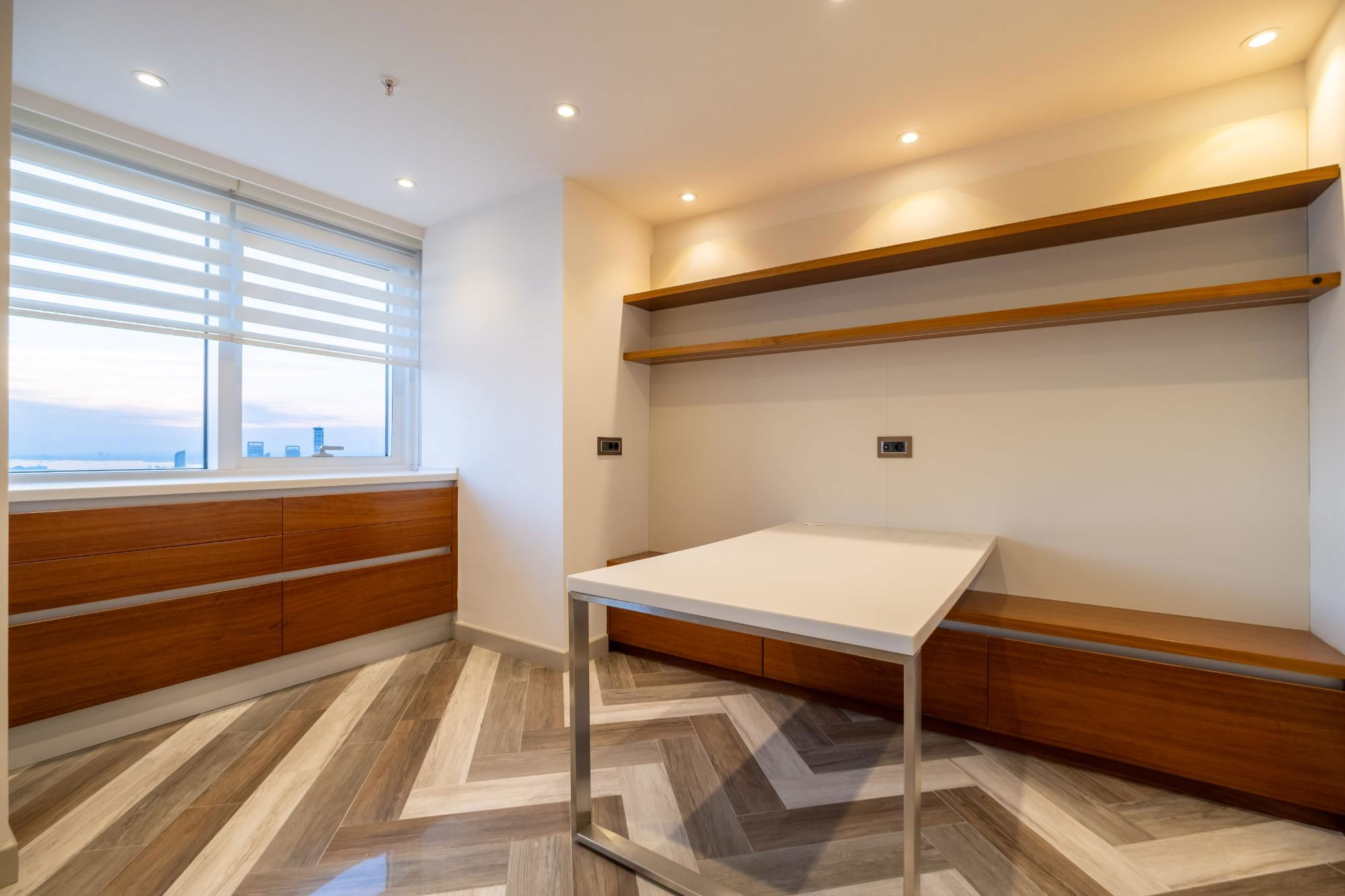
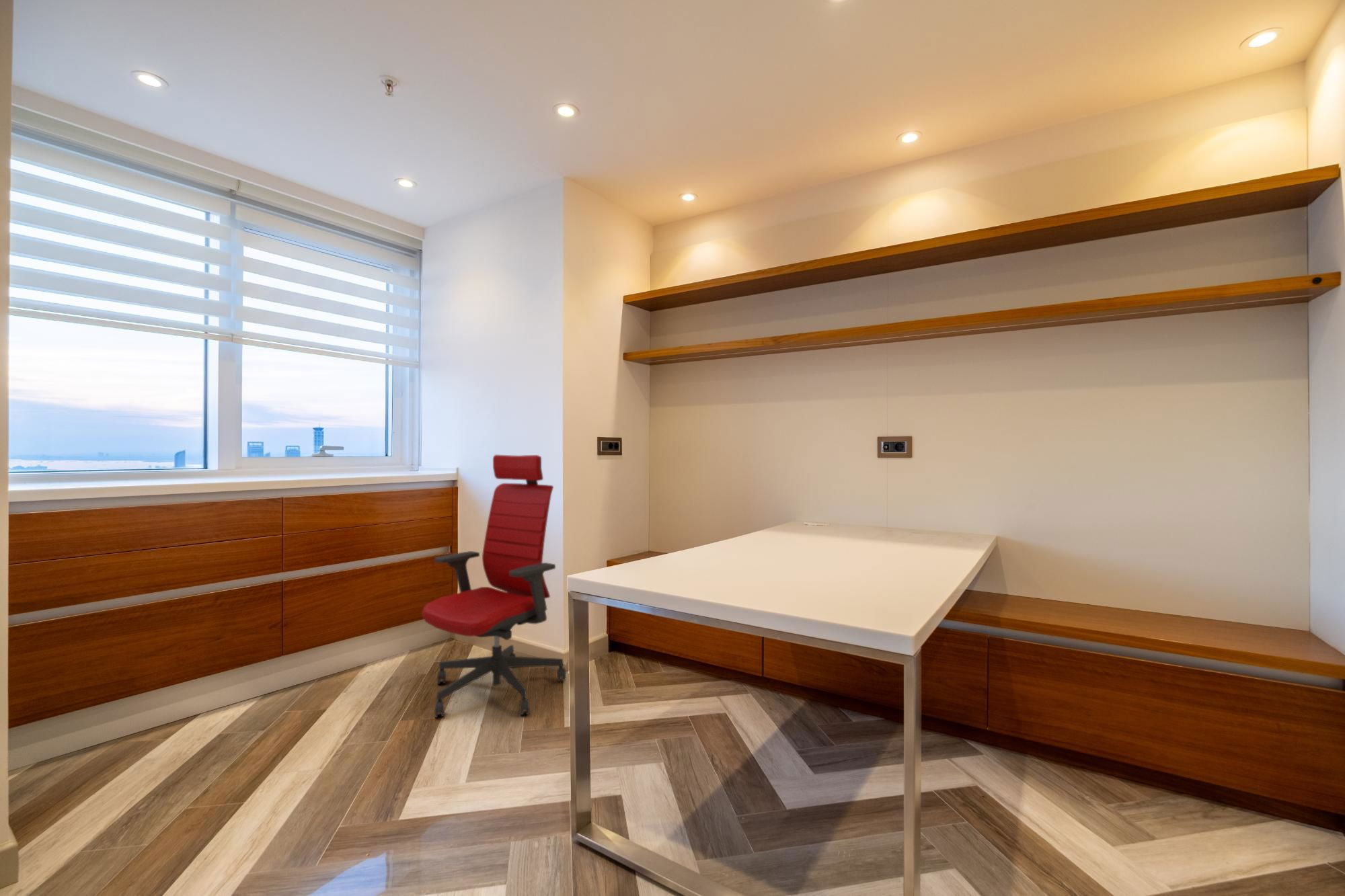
+ office chair (492, 573)
